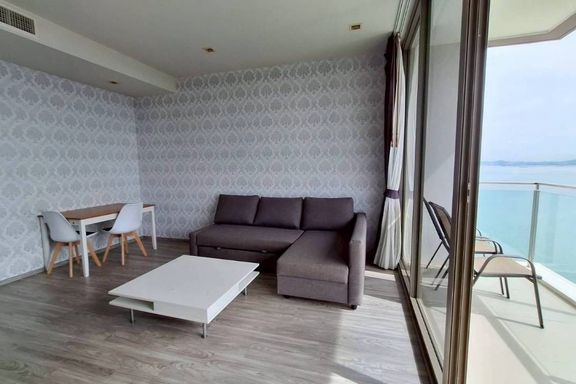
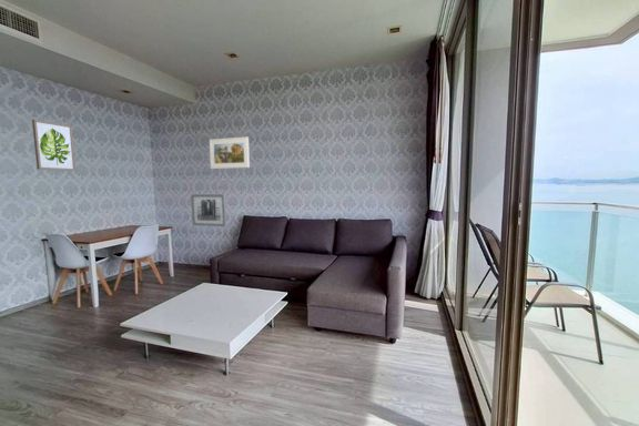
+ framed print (229, 153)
+ wall art (54, 146)
+ wall art (207, 210)
